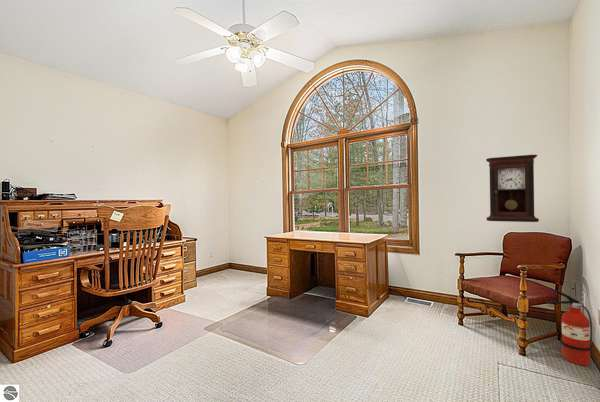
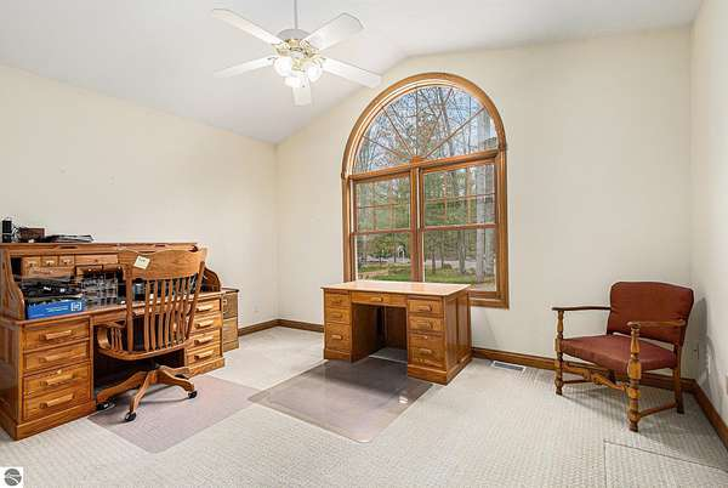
- fire extinguisher (569, 324)
- pendulum clock (511, 189)
